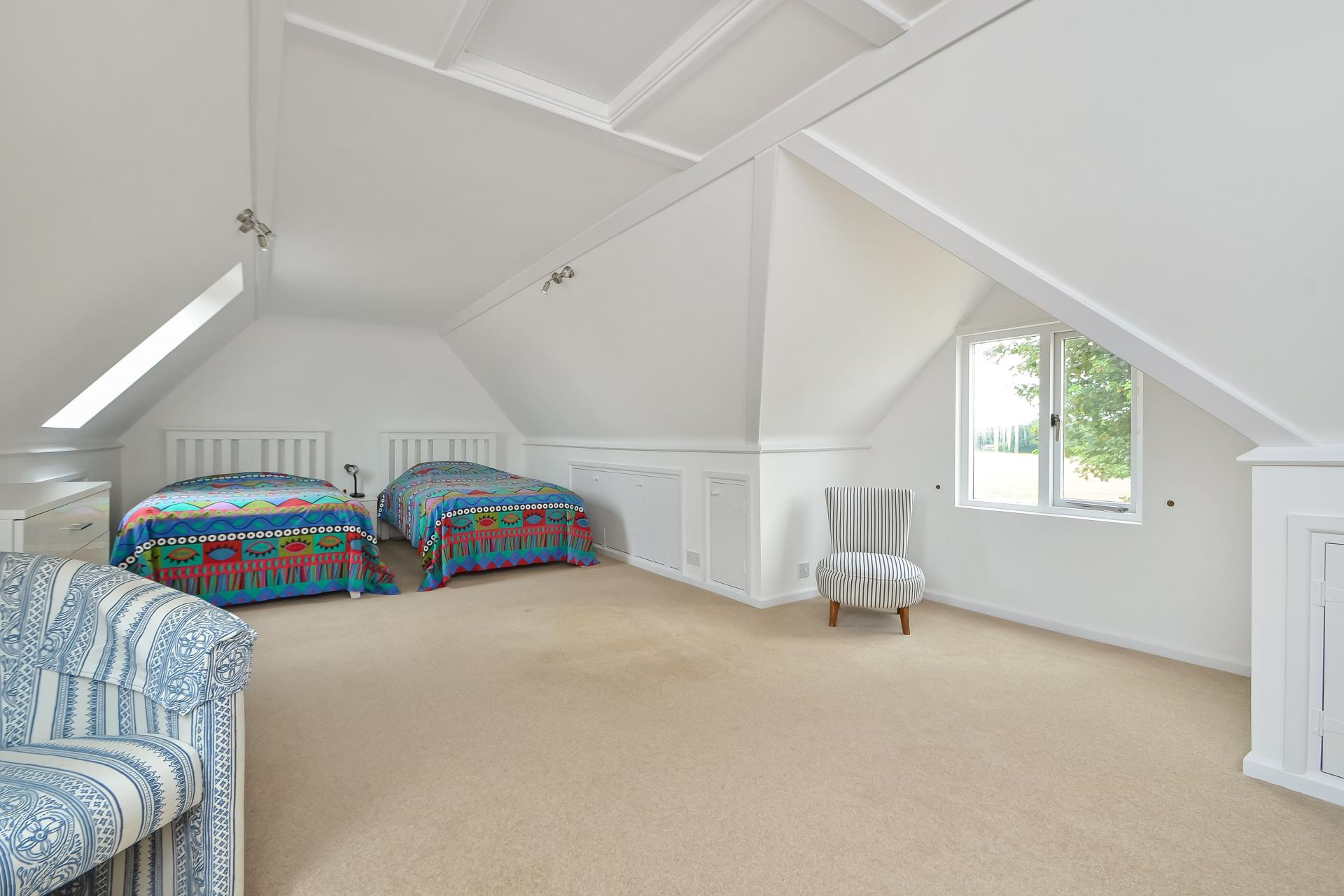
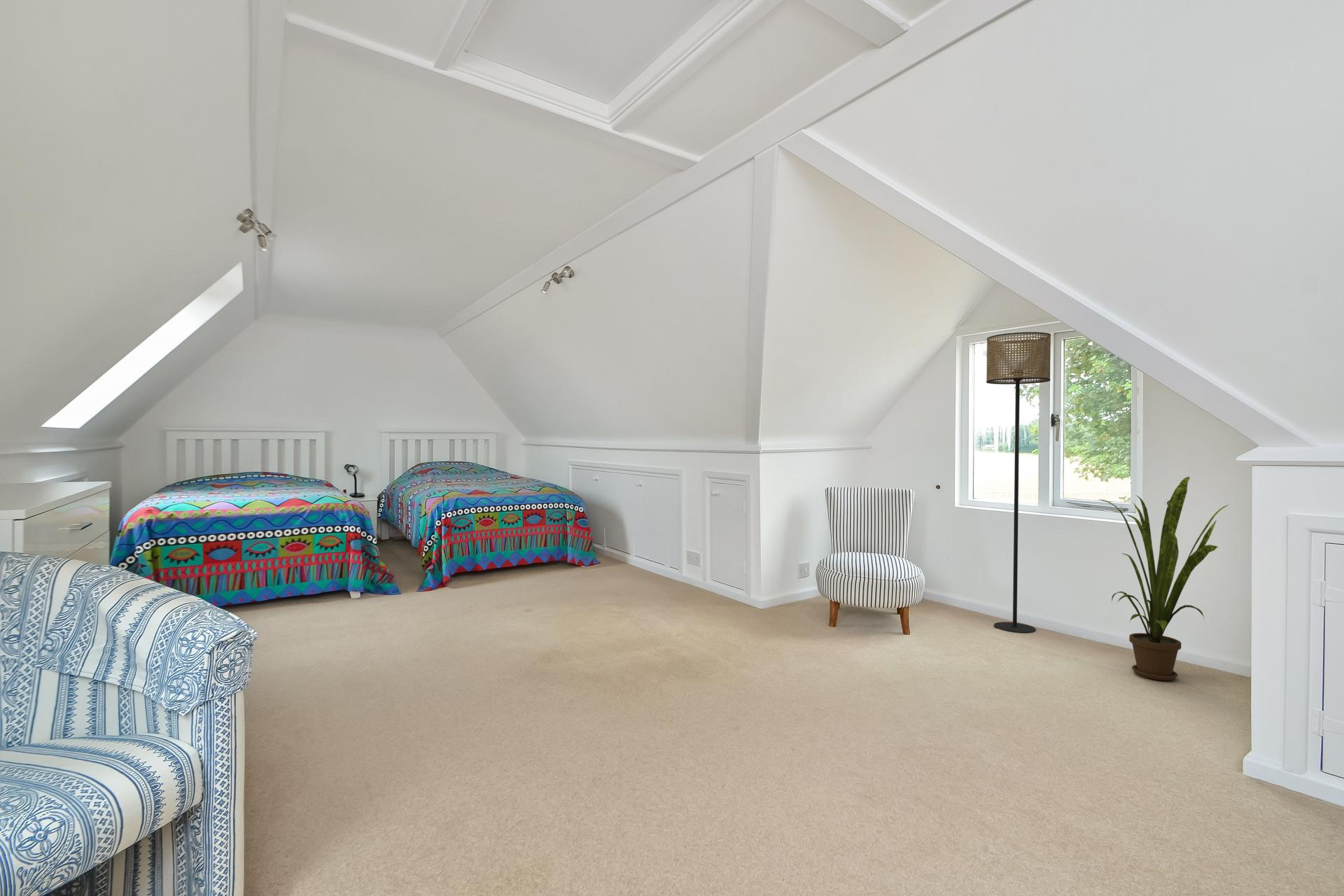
+ floor lamp (1016, 482)
+ house plant (1156, 575)
